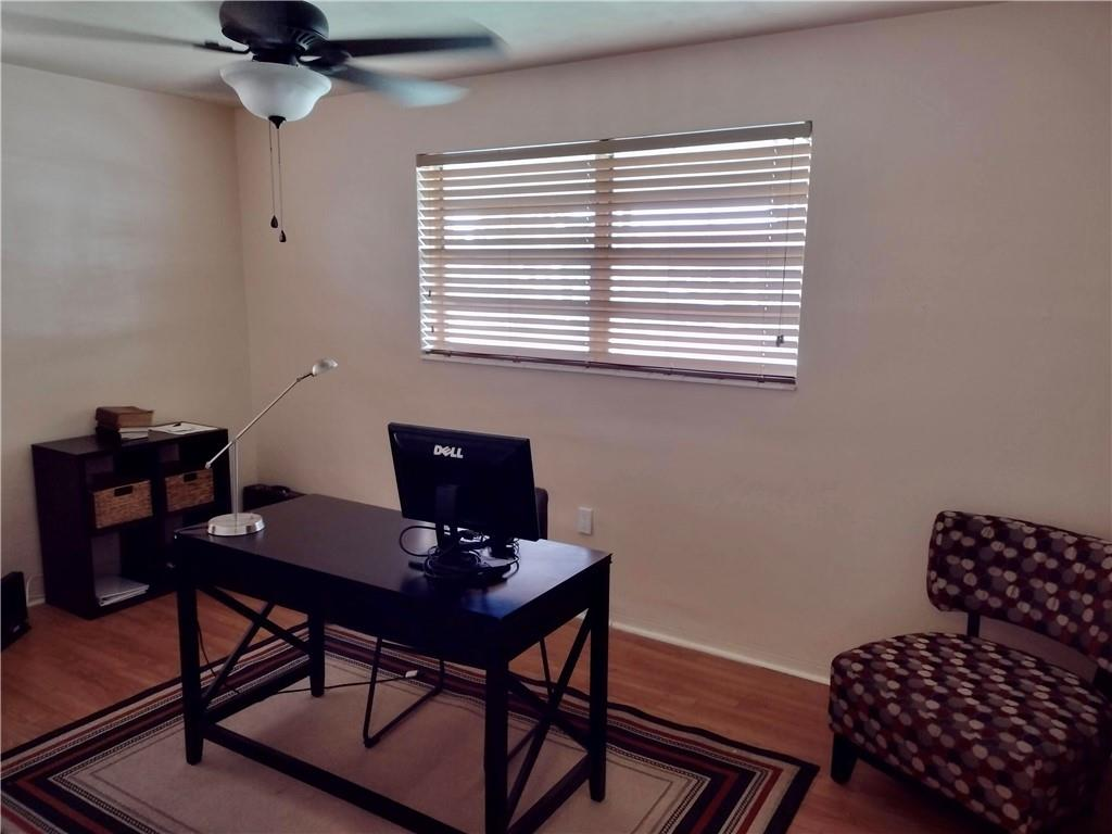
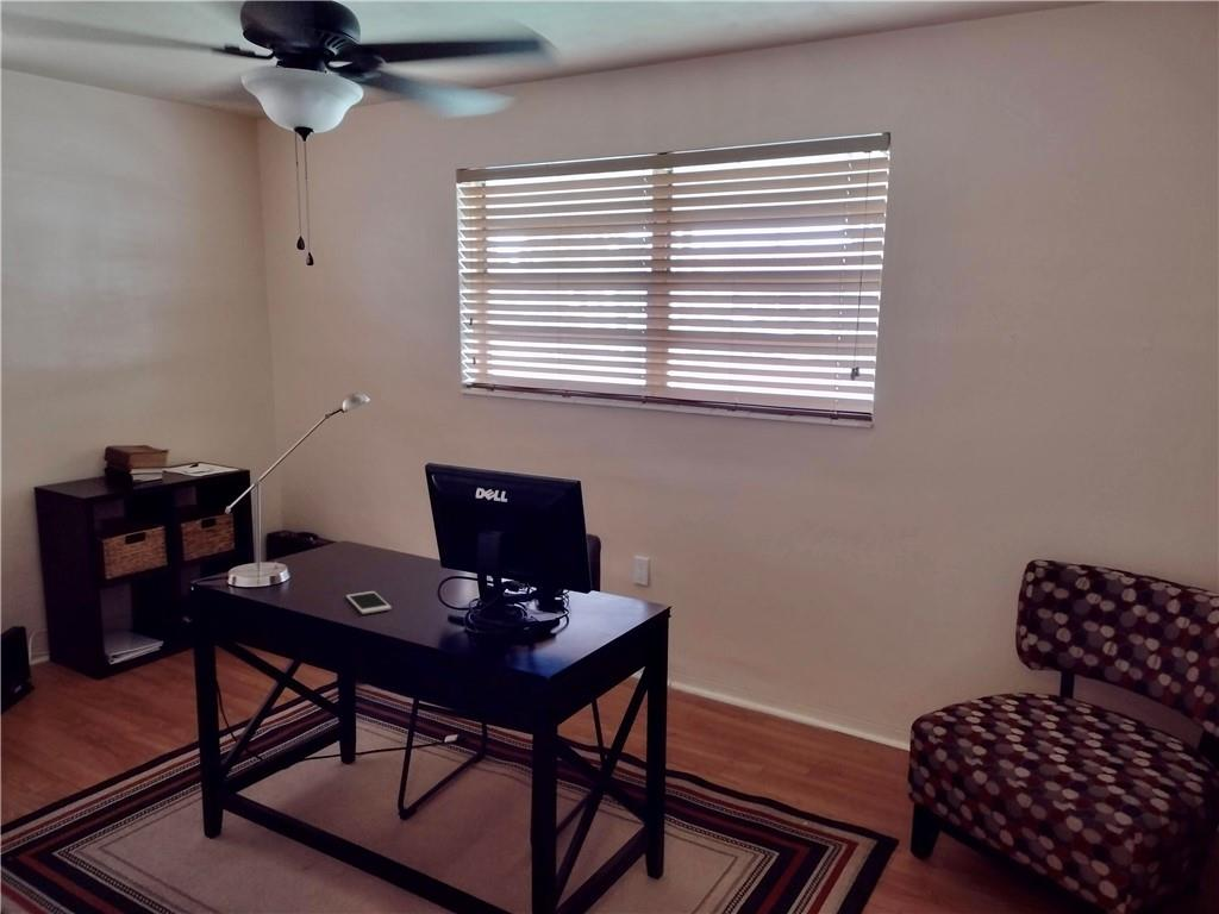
+ cell phone (368, 601)
